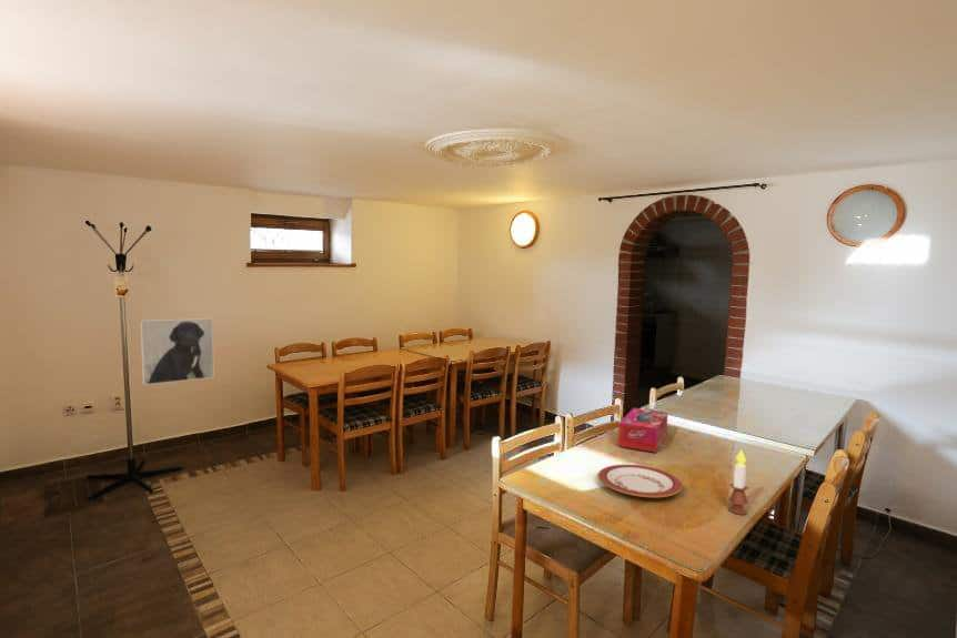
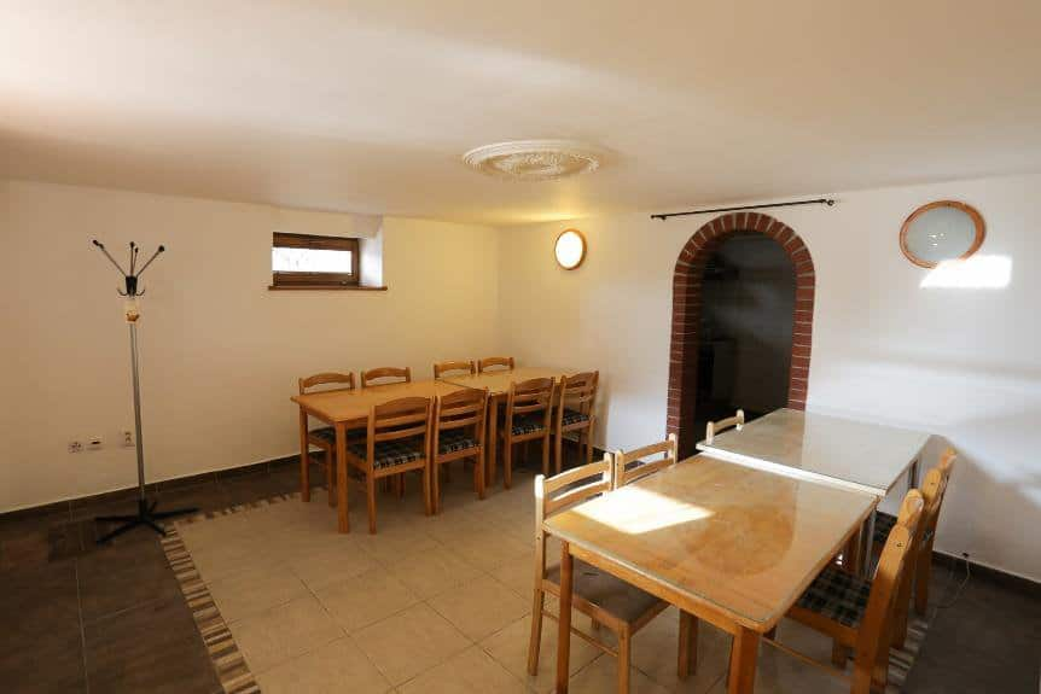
- tissue box (643, 428)
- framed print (179, 350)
- candle (739, 479)
- plate (638, 482)
